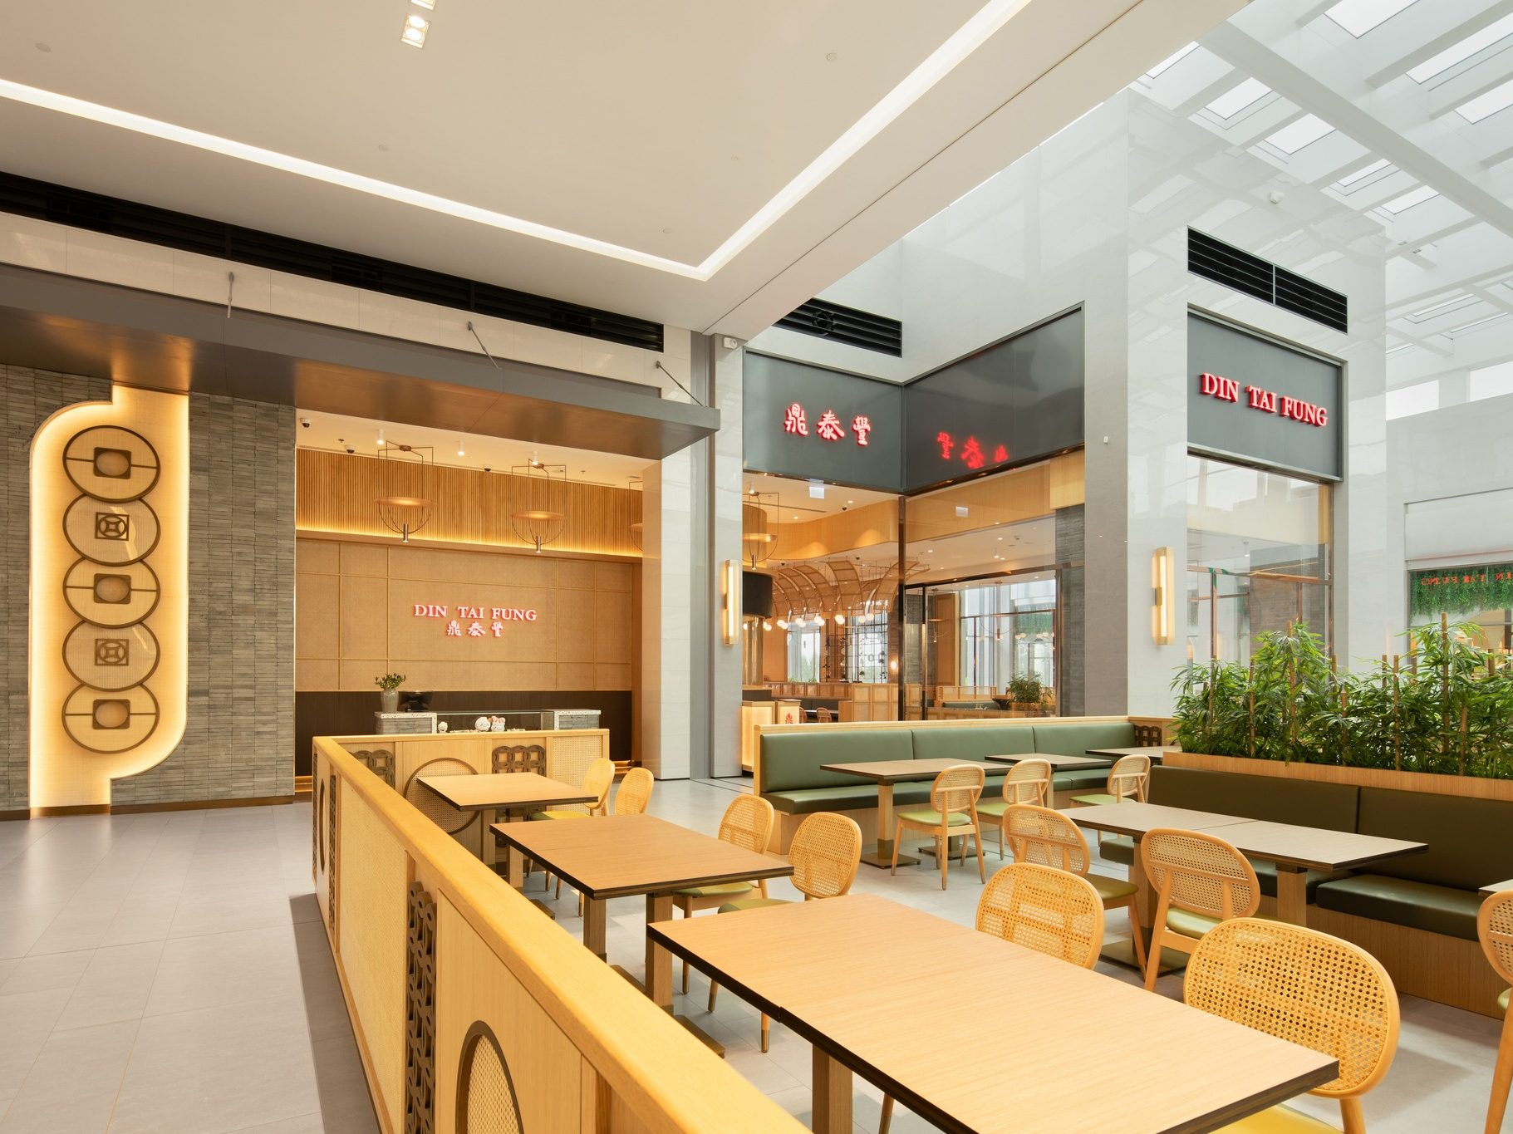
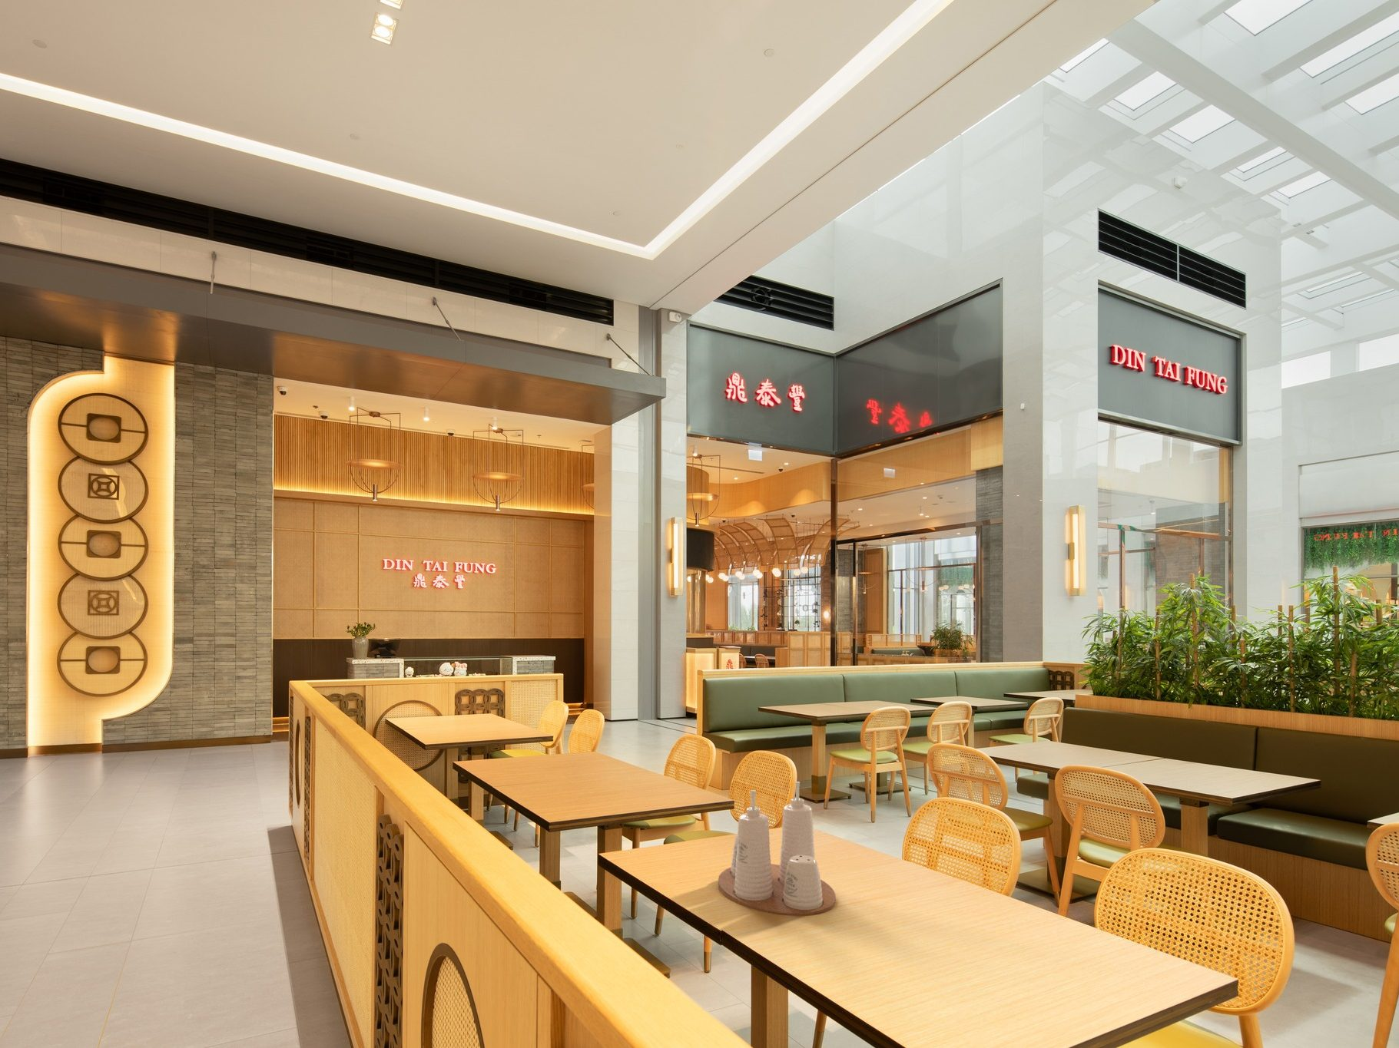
+ condiment set (769, 839)
